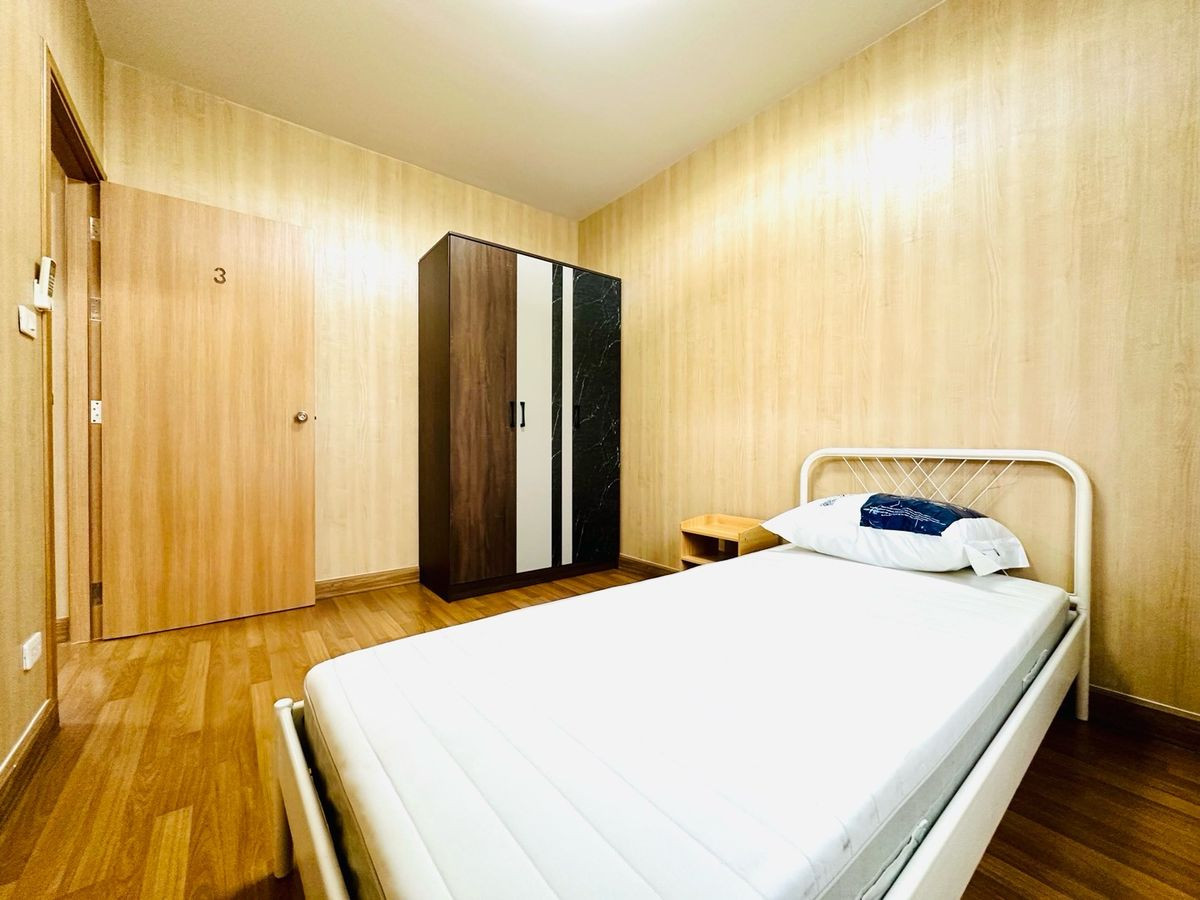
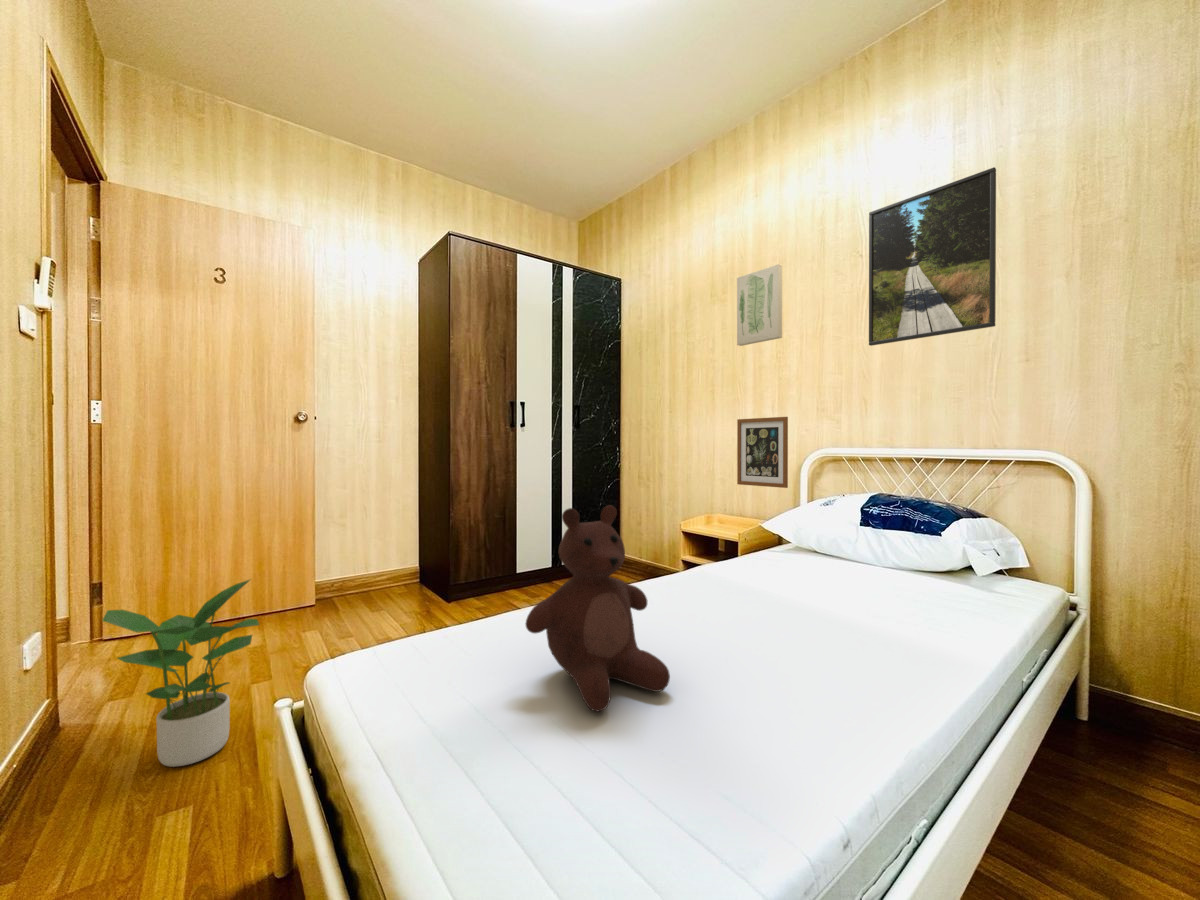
+ wall art (758, 306)
+ teddy bear (603, 595)
+ wall art (761, 452)
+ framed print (926, 264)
+ potted plant (184, 669)
